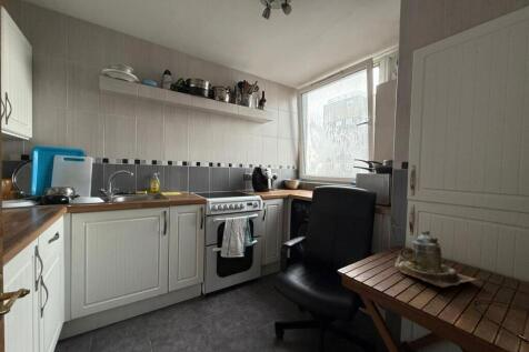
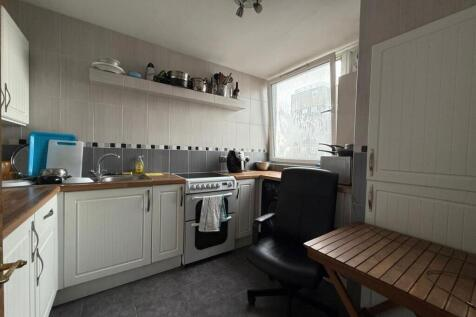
- teapot (433, 253)
